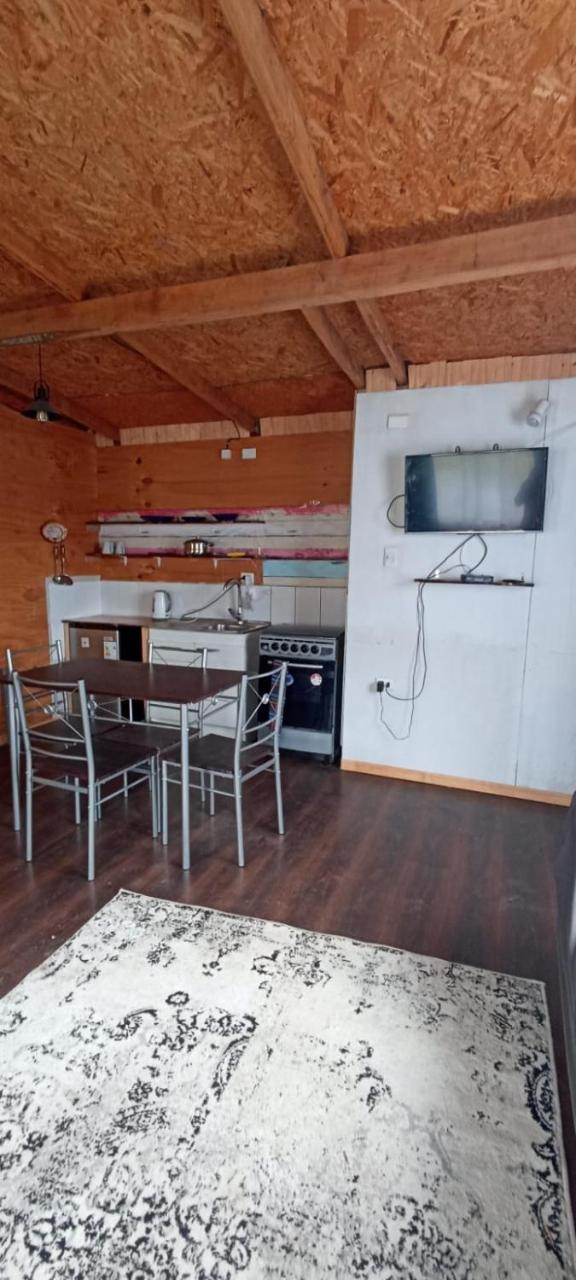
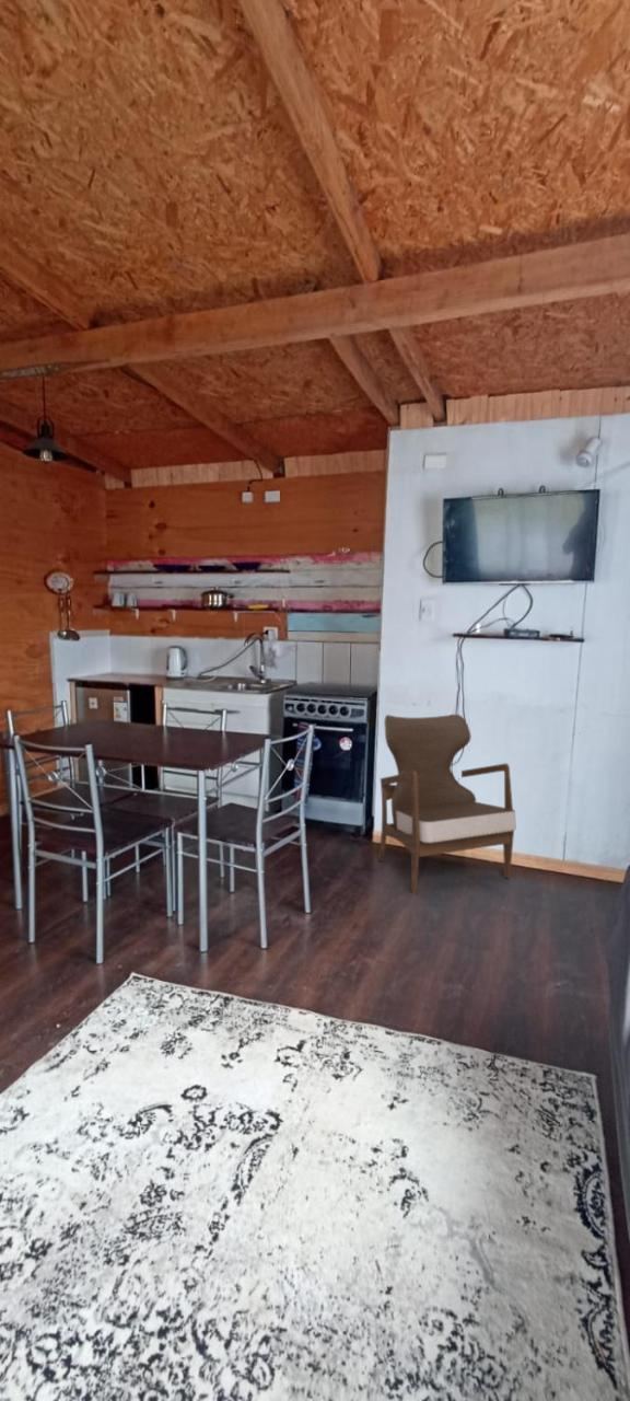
+ armchair (445, 797)
